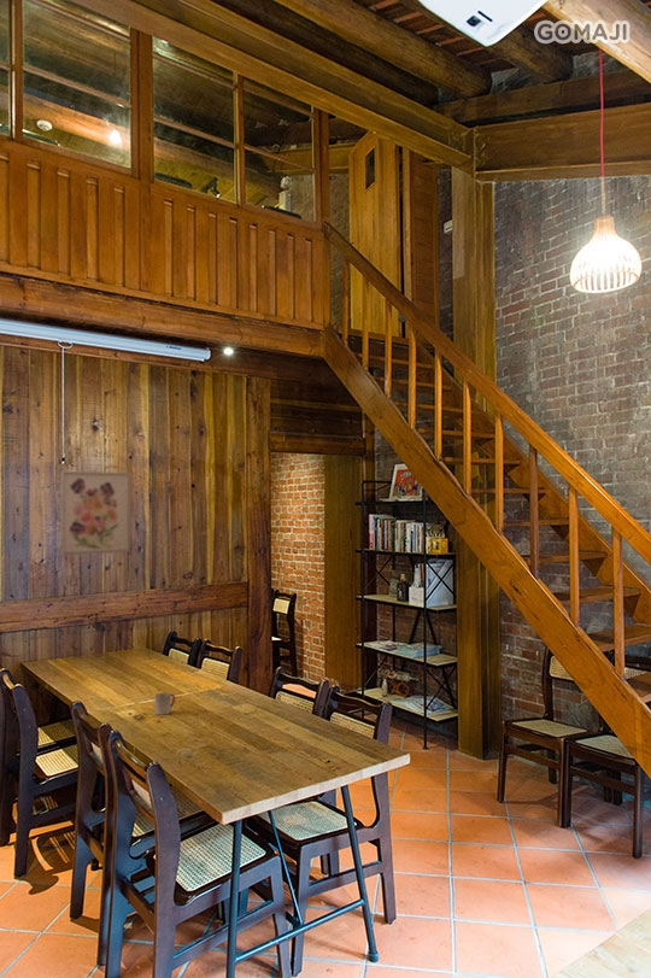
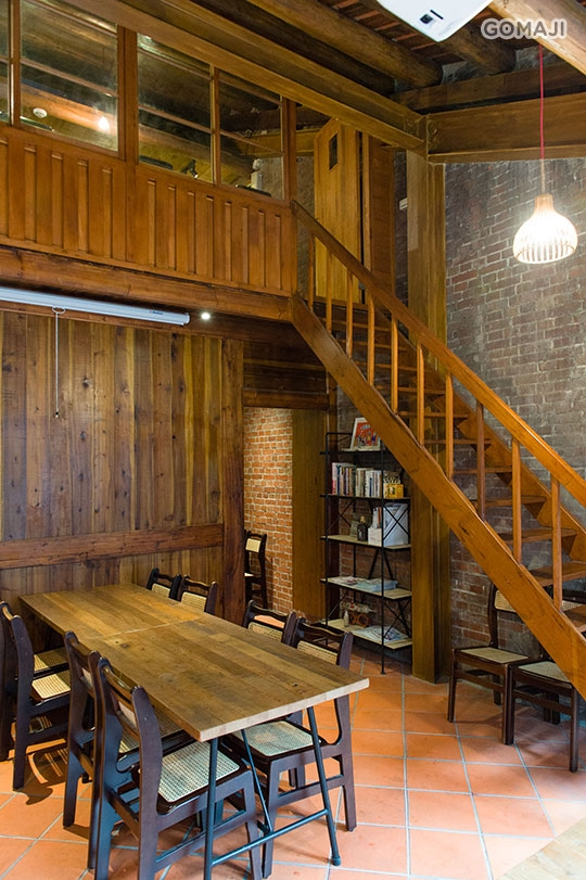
- wall art (95, 513)
- cup (165, 702)
